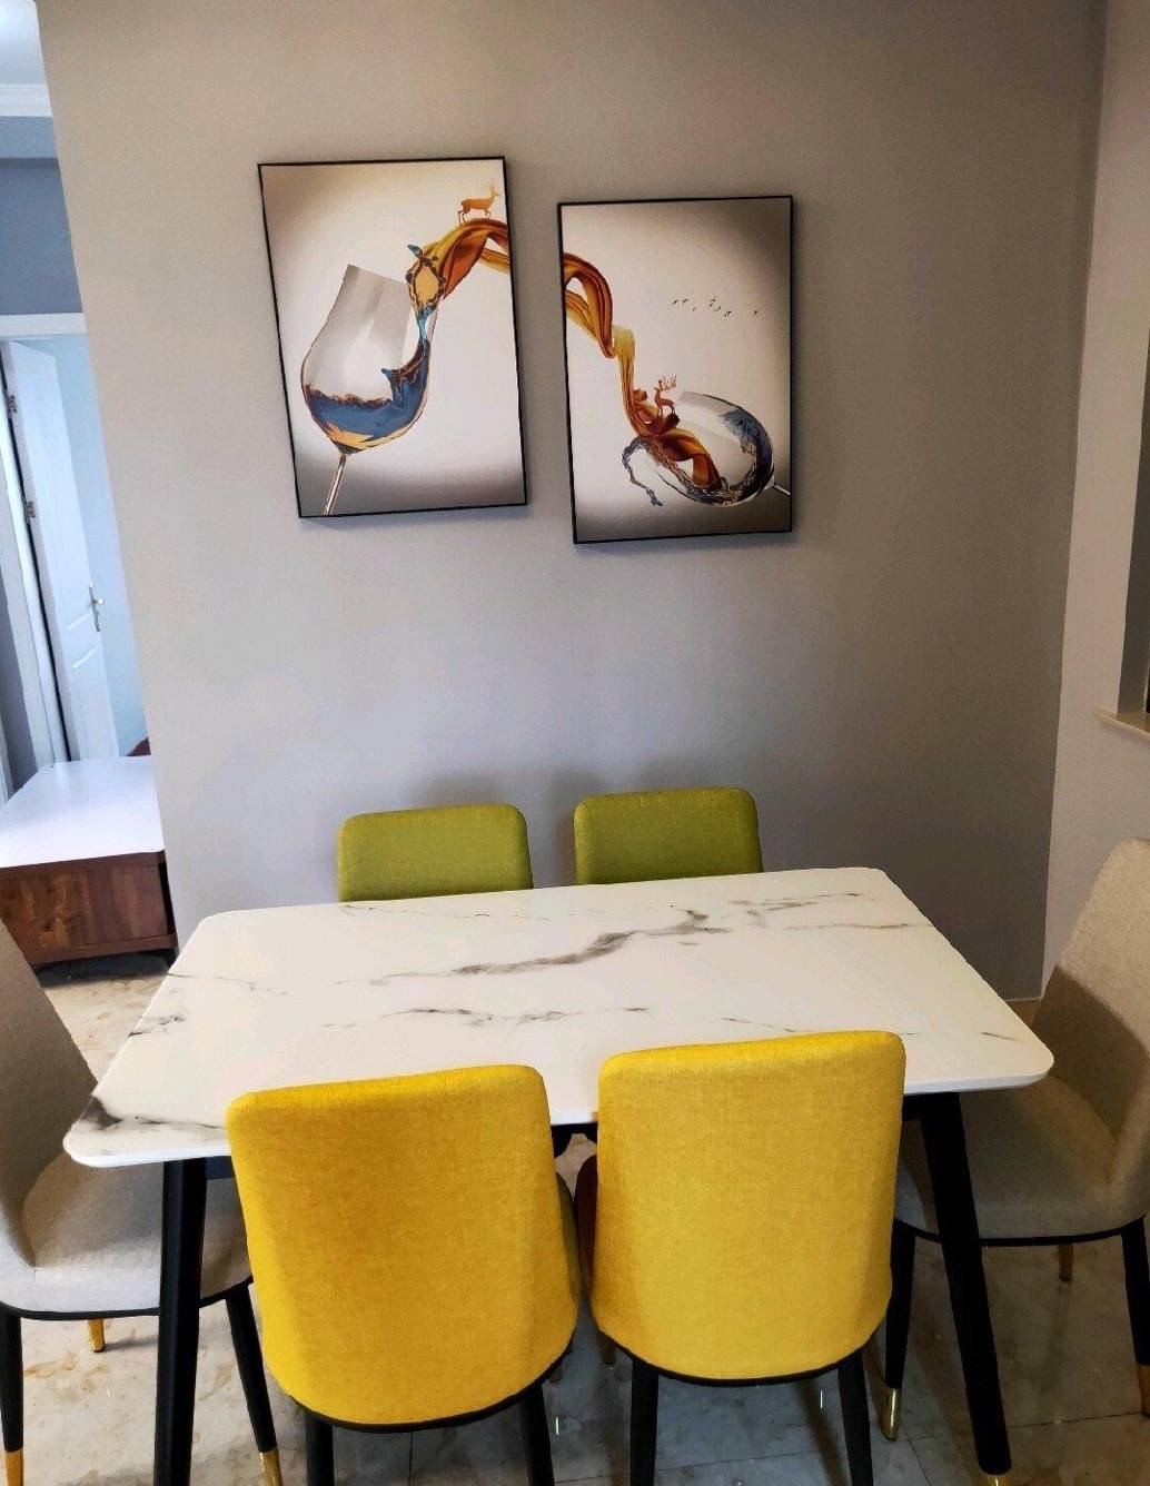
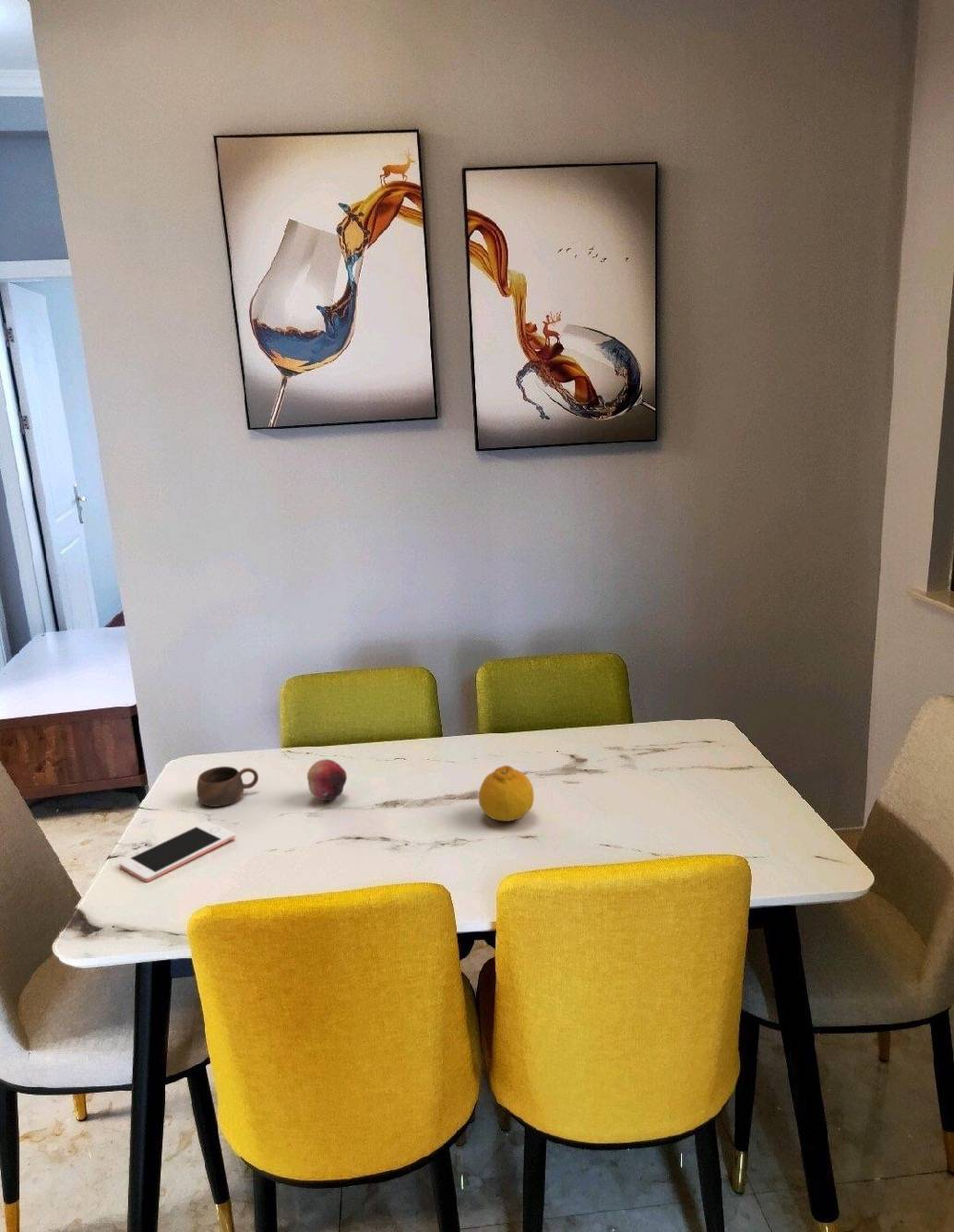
+ cell phone (178, 849)
+ fruit (327, 780)
+ fruit (506, 792)
+ cup (227, 785)
